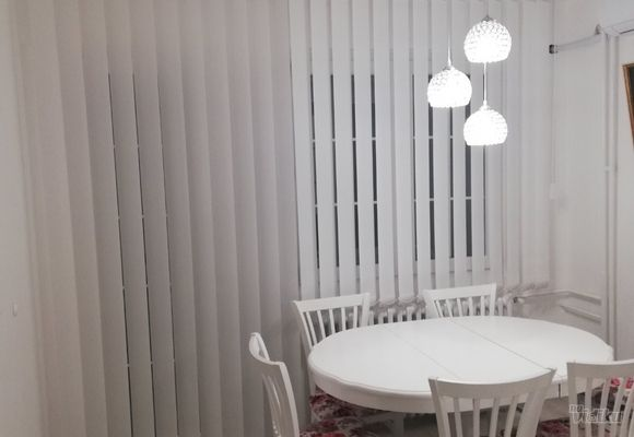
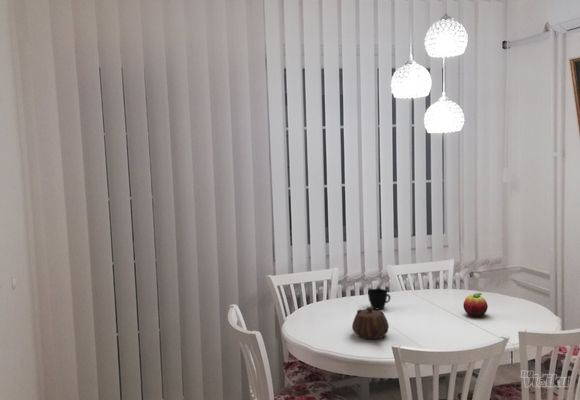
+ cup (378, 299)
+ teapot (371, 321)
+ fruit (475, 304)
